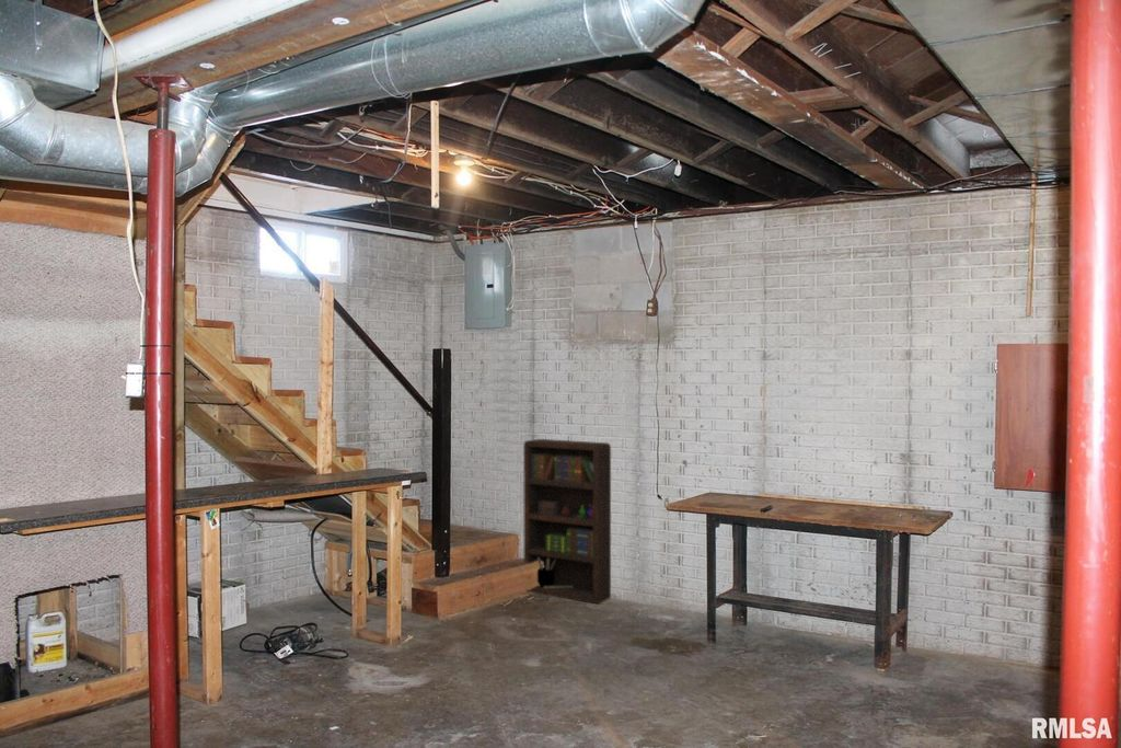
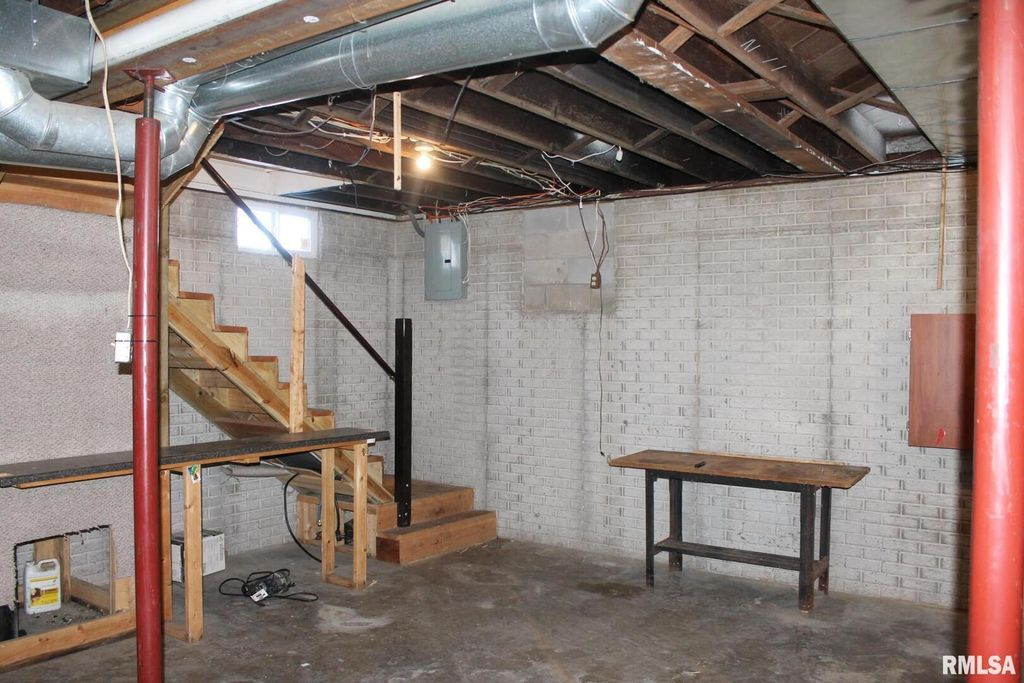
- bookcase (566, 518)
